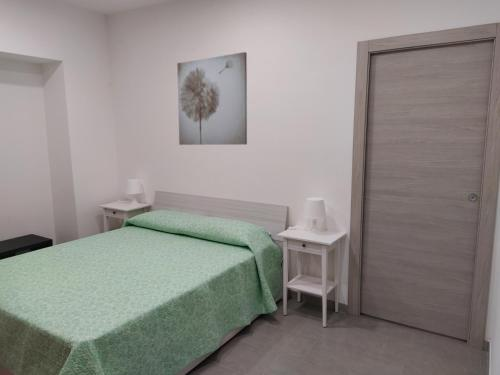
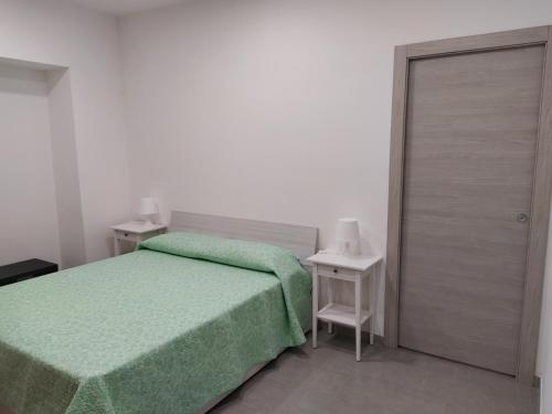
- wall art (210, 101)
